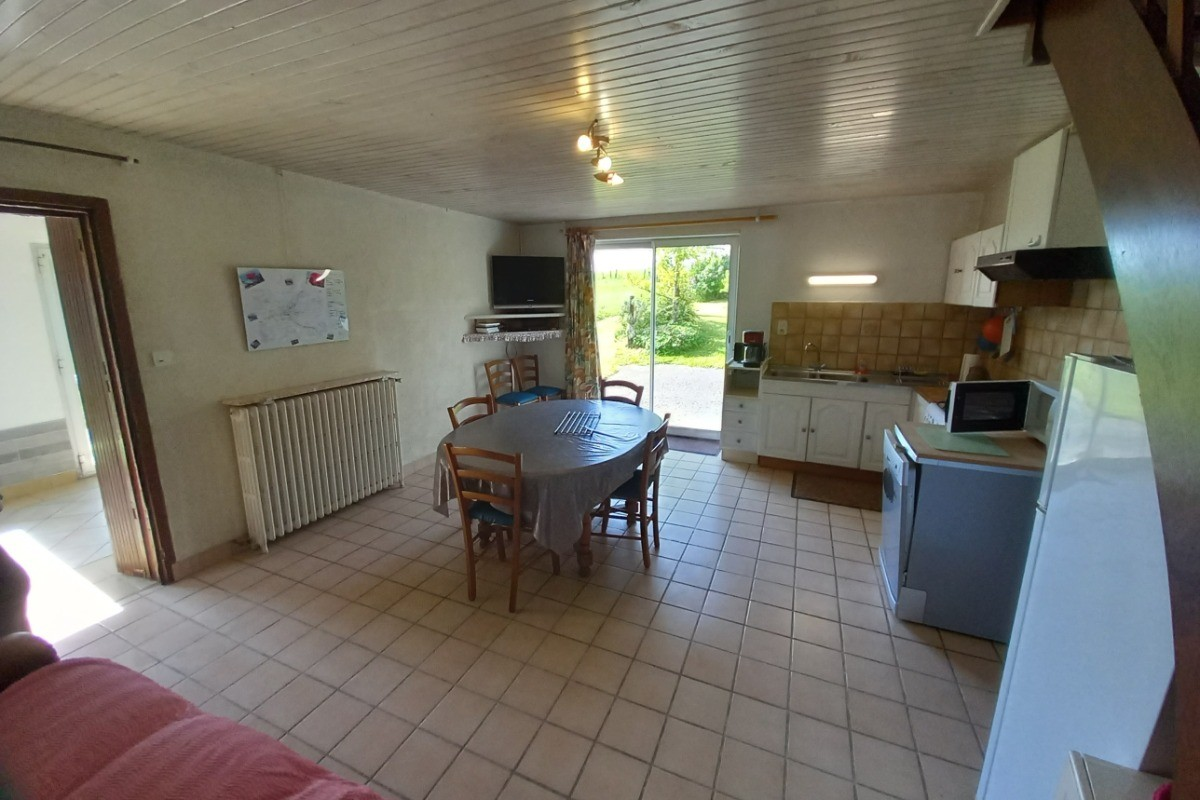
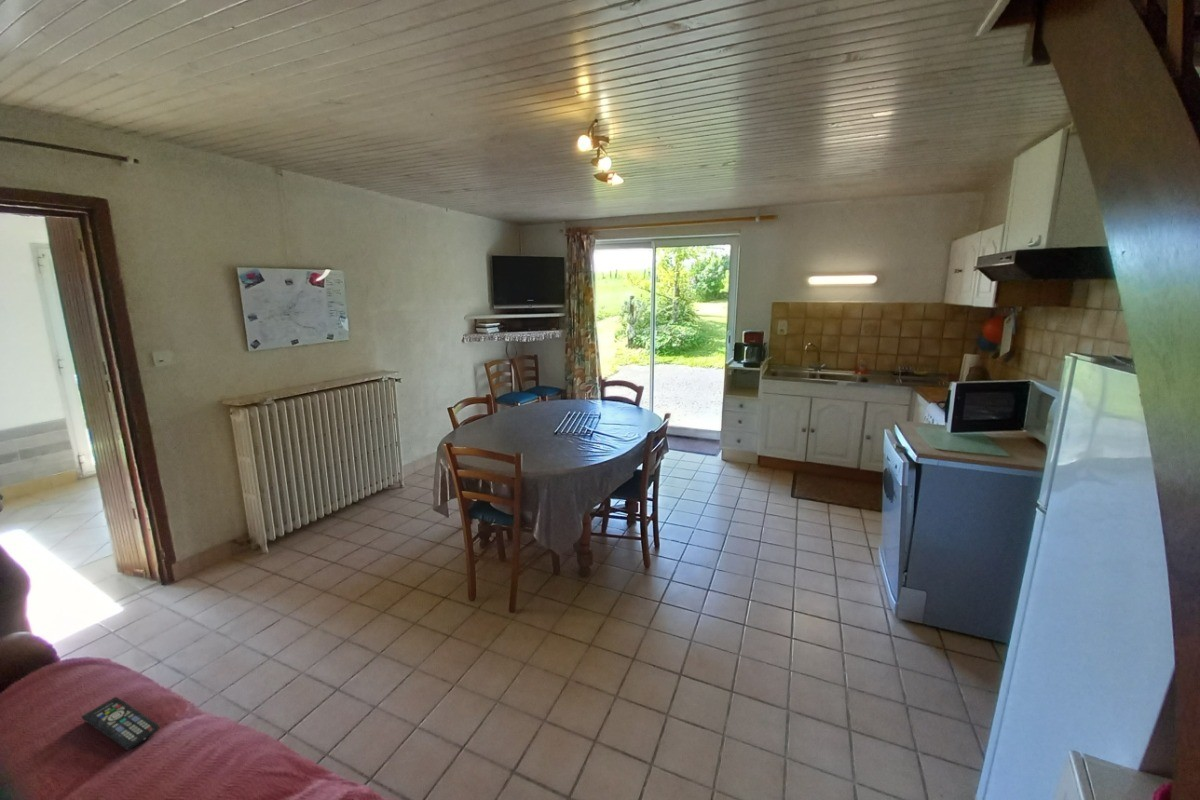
+ remote control (119, 722)
